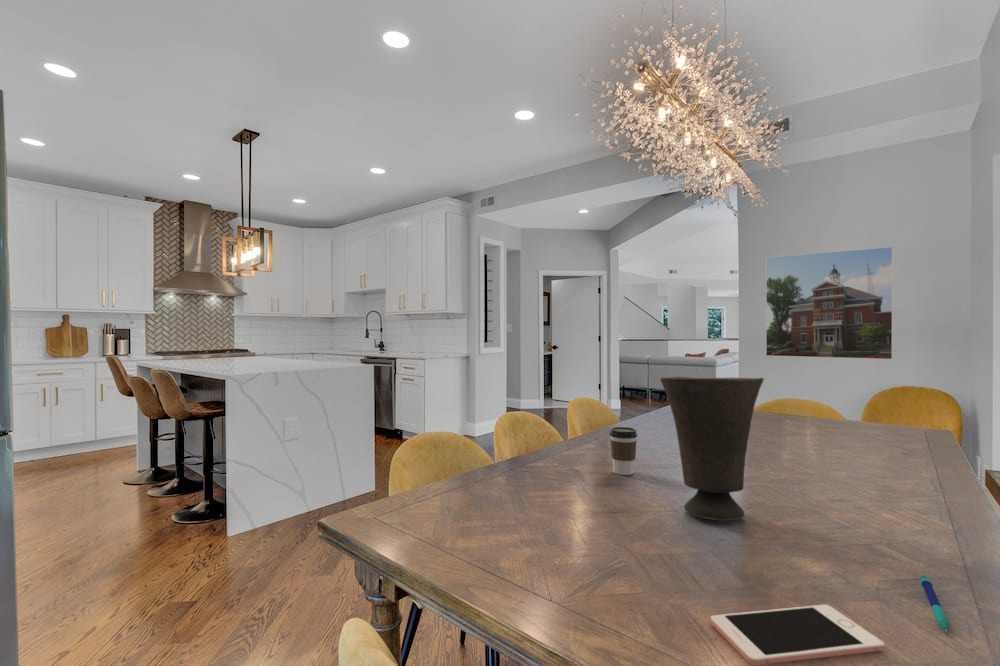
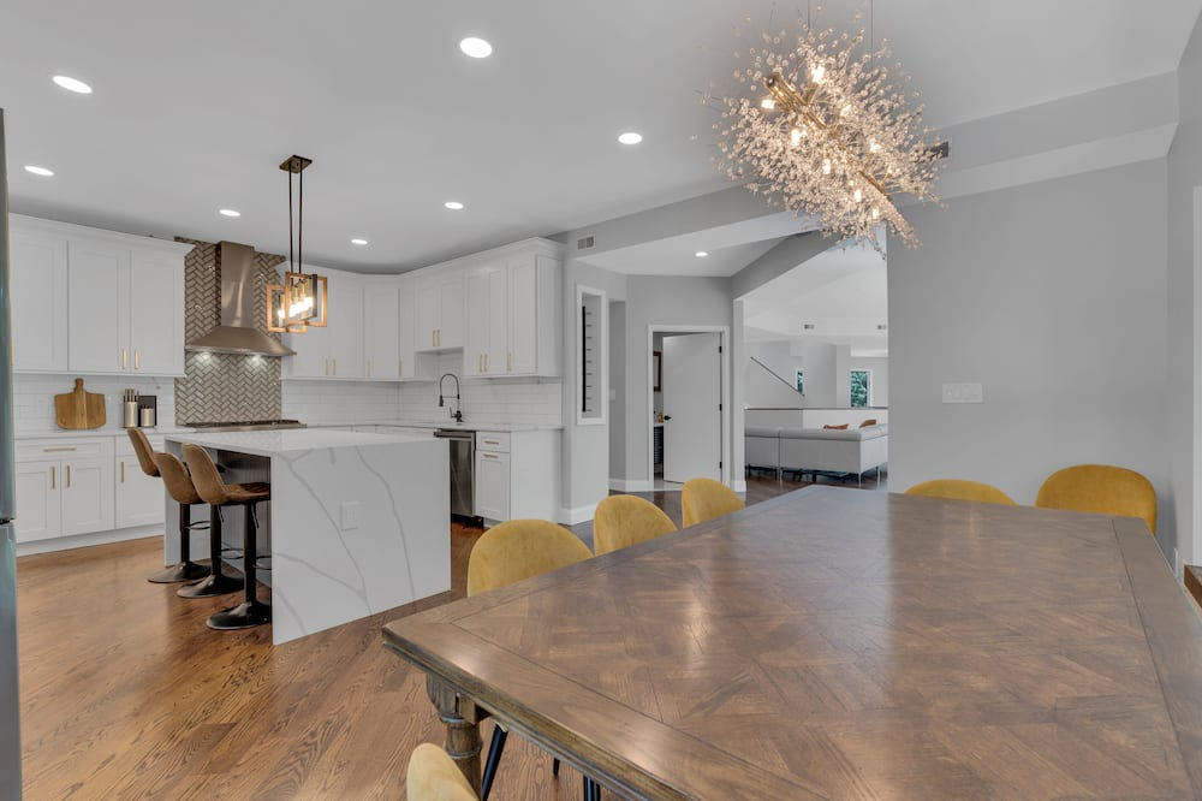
- cell phone (793, 632)
- vase (710, 442)
- coffee cup (623, 450)
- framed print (825, 305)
- pen (933, 601)
